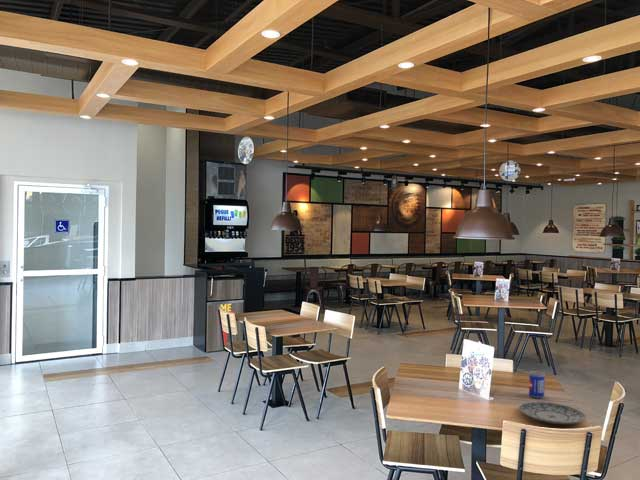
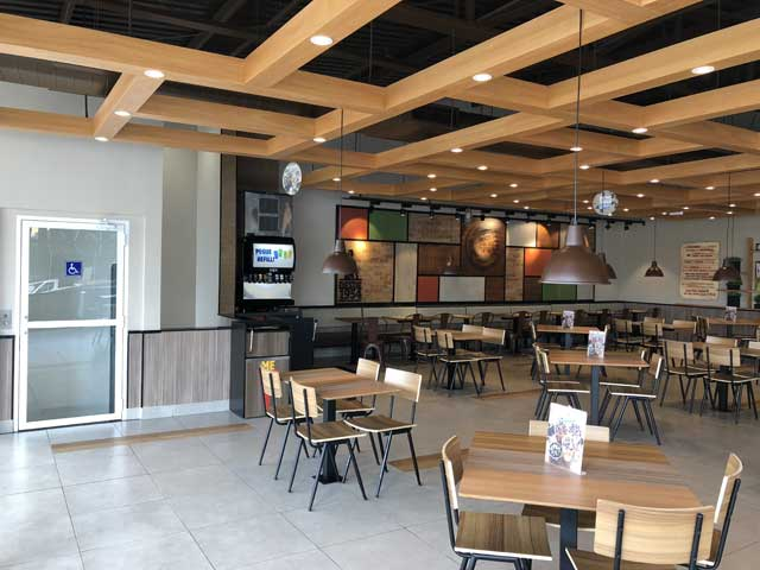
- beer can (536, 384)
- plate (551, 414)
